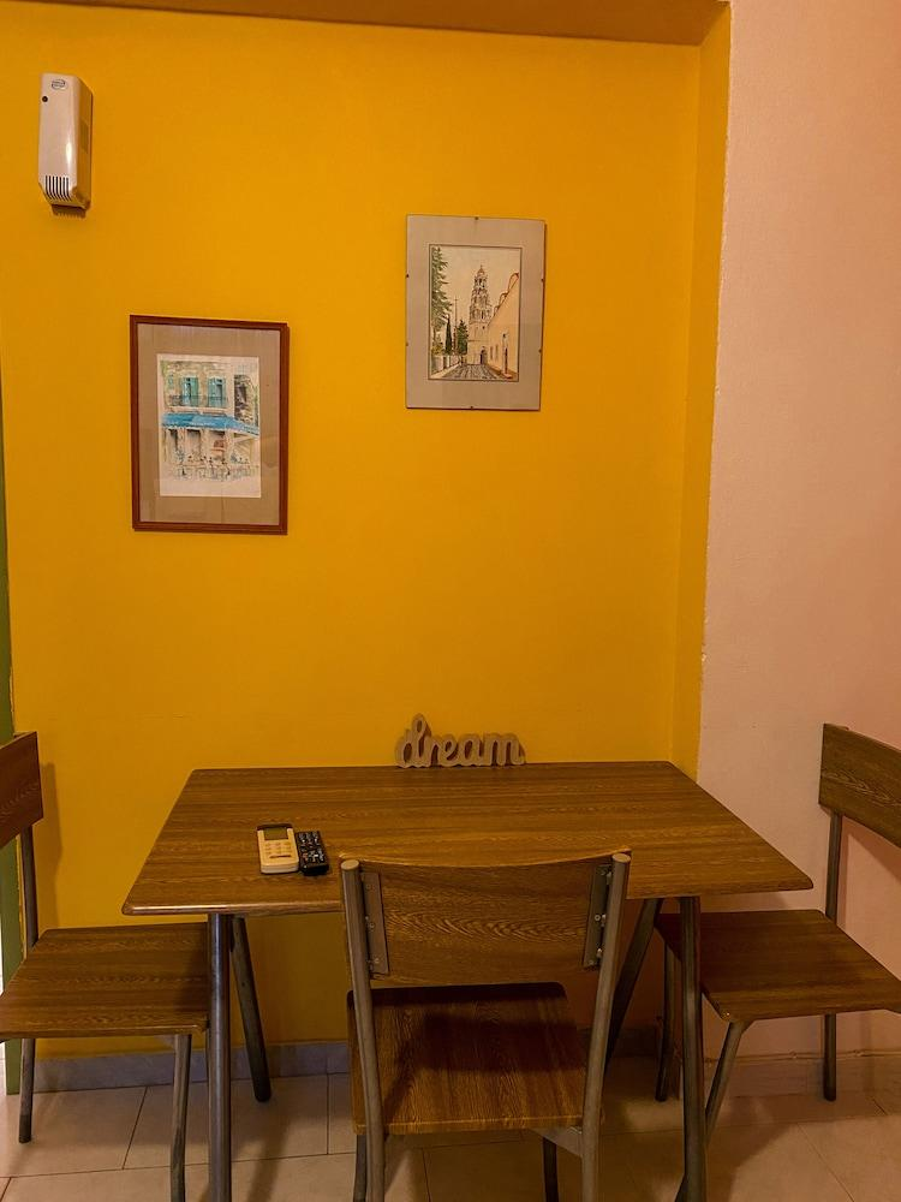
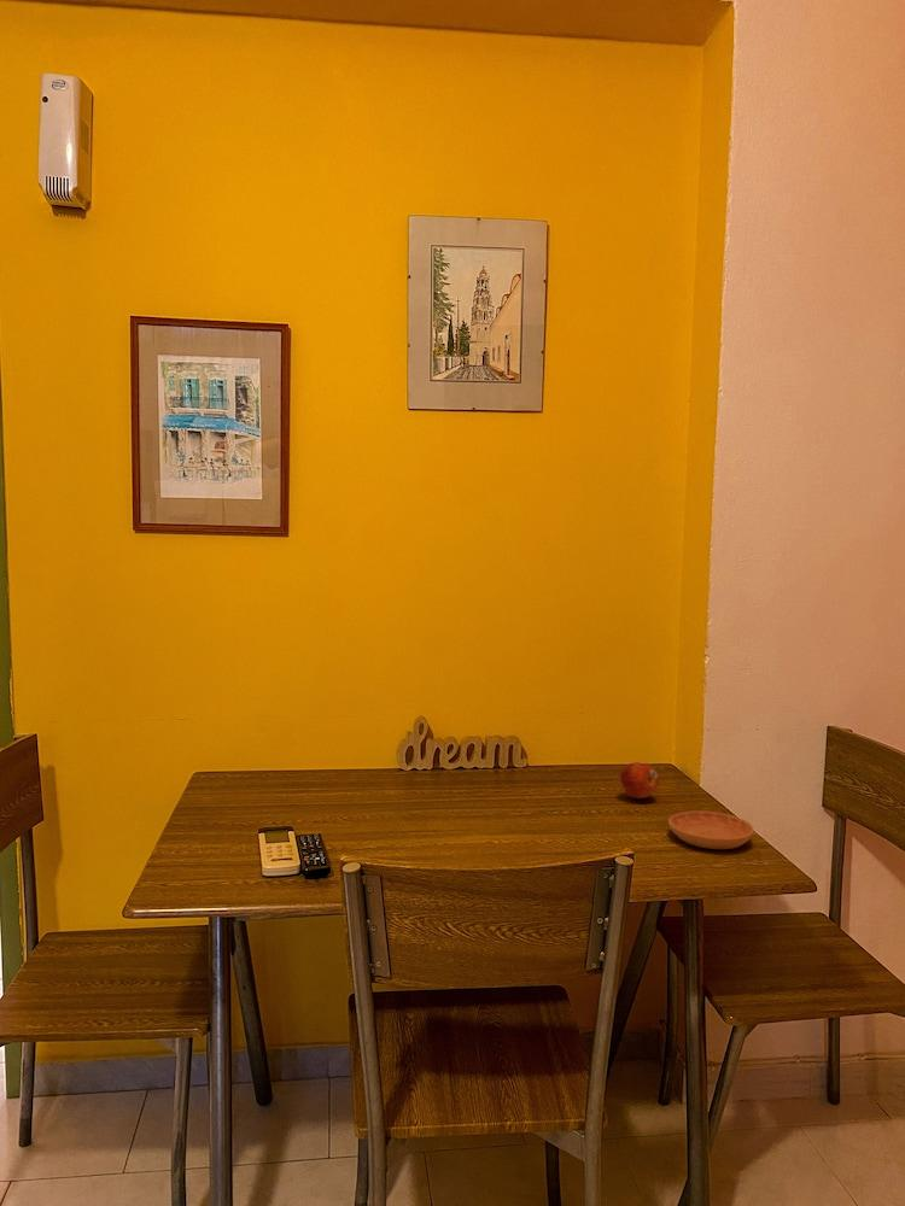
+ saucer (710, 830)
+ fruit (640, 780)
